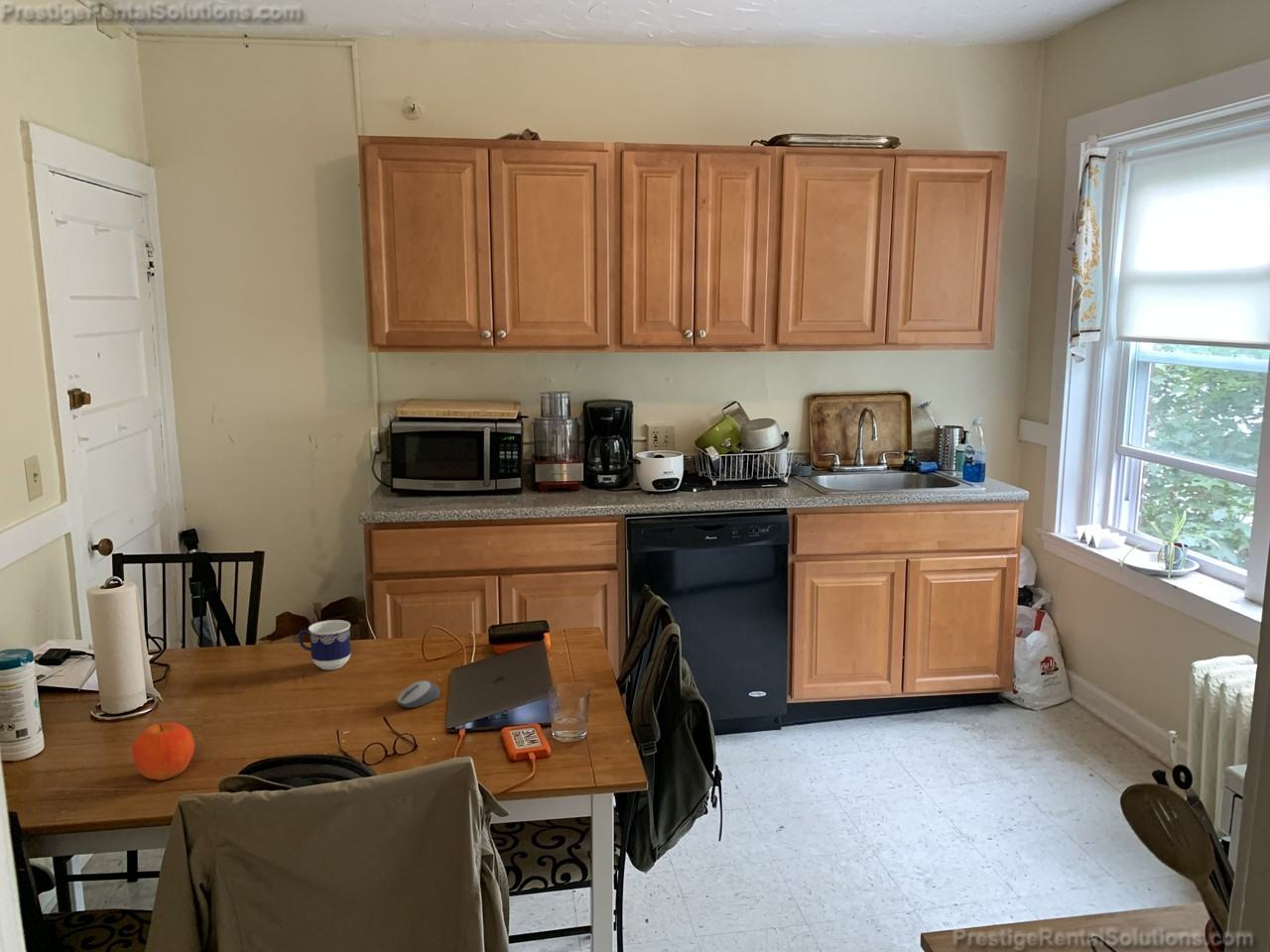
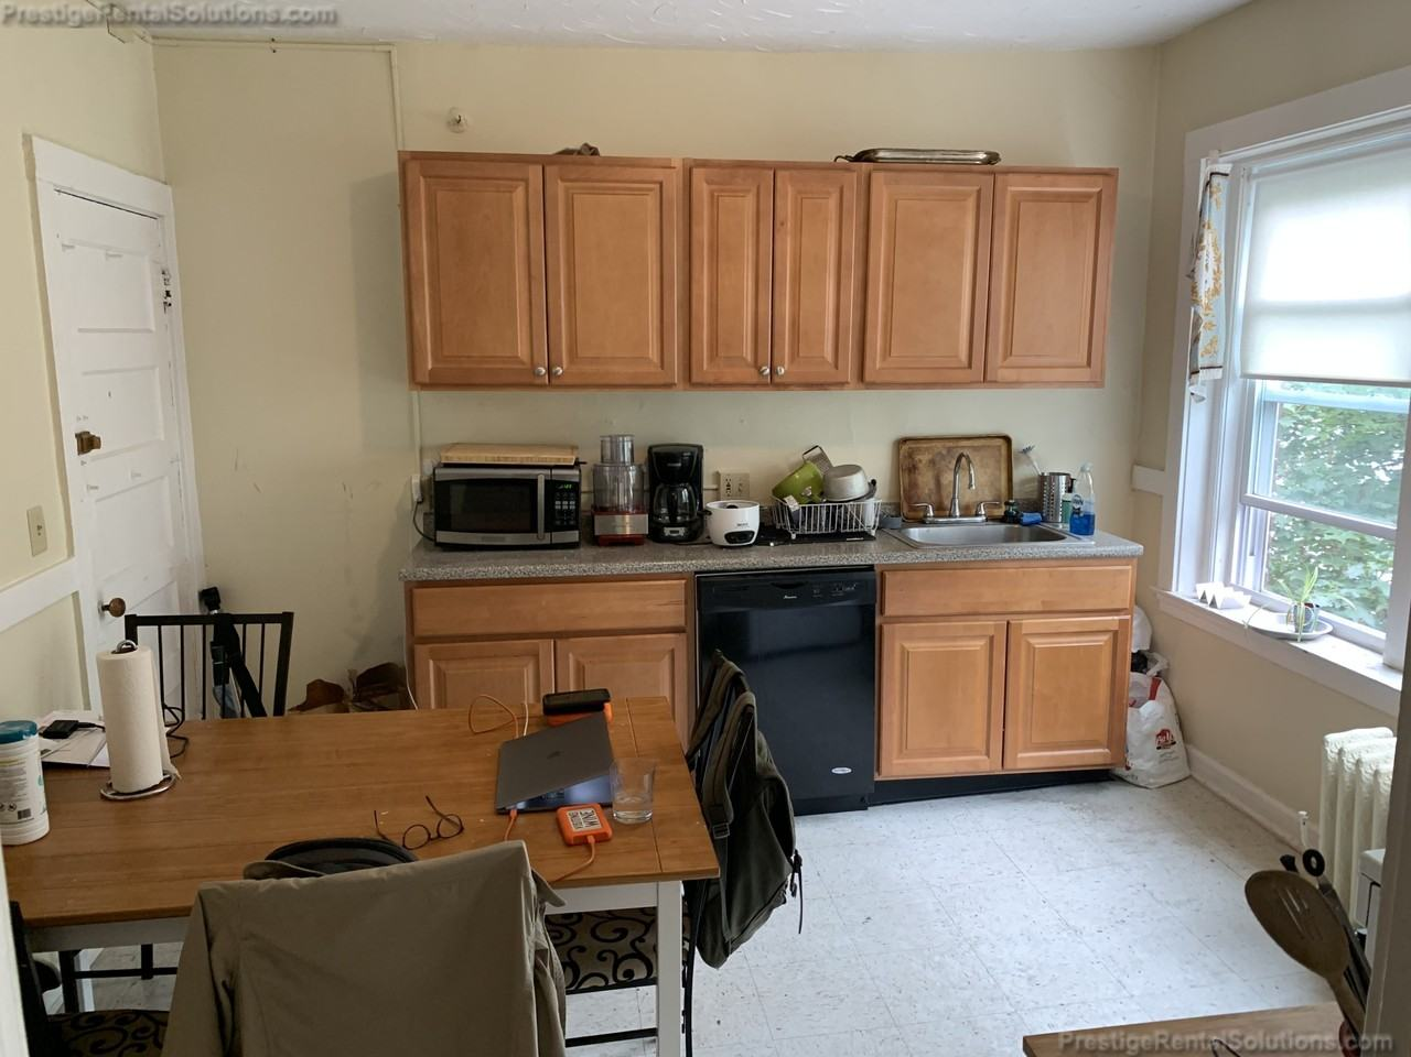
- fruit (164, 750)
- cup (324, 646)
- computer mouse (419, 692)
